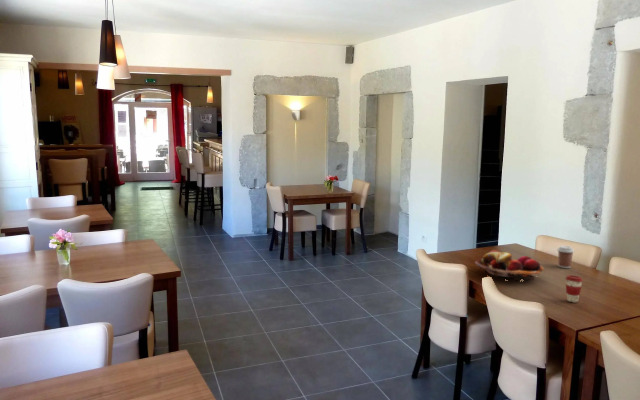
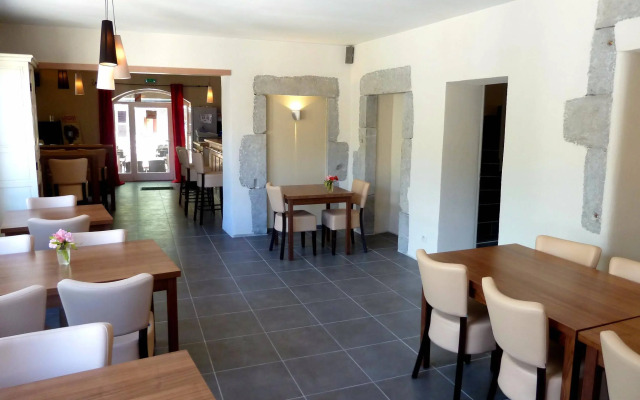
- coffee cup (573, 288)
- coffee cup (565, 256)
- fruit basket (508, 264)
